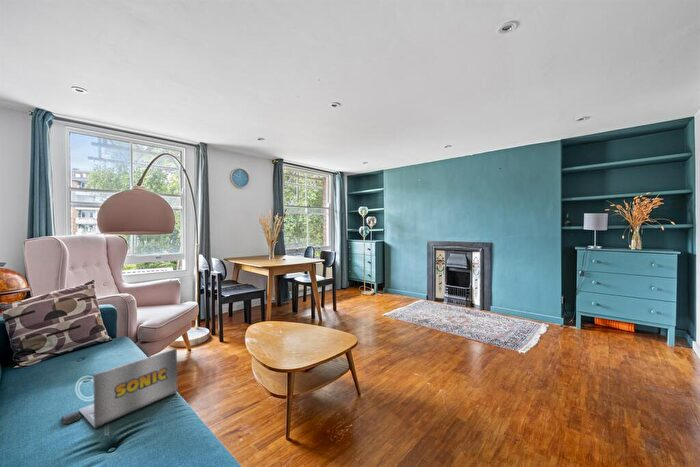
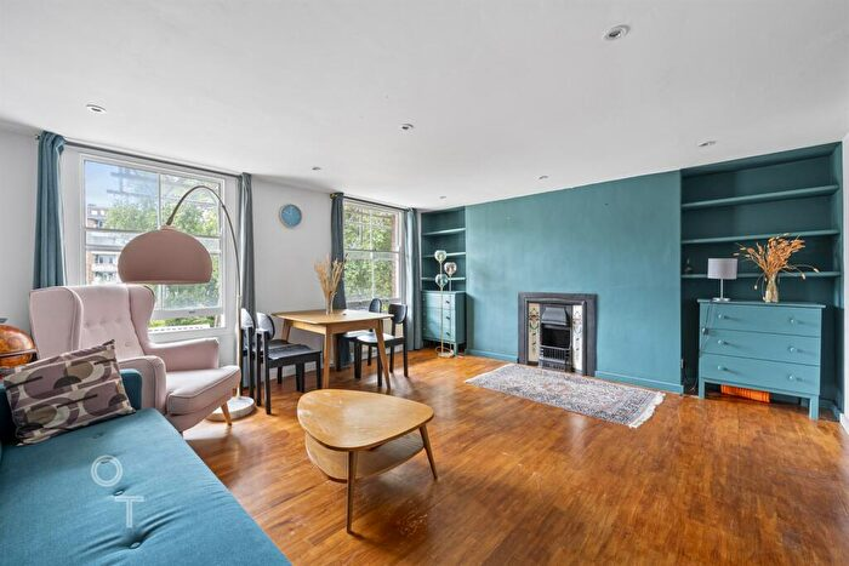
- laptop (122, 380)
